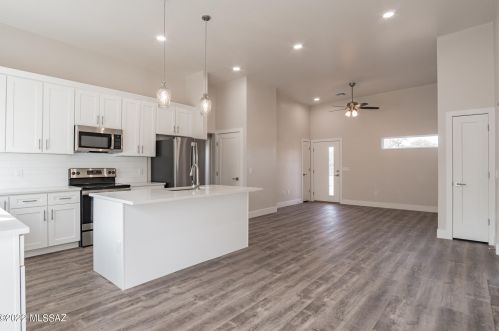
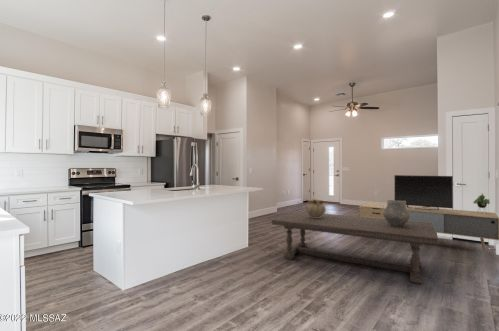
+ media console (421, 208)
+ vessel (315, 208)
+ table (350, 235)
+ ceramic pot (396, 212)
